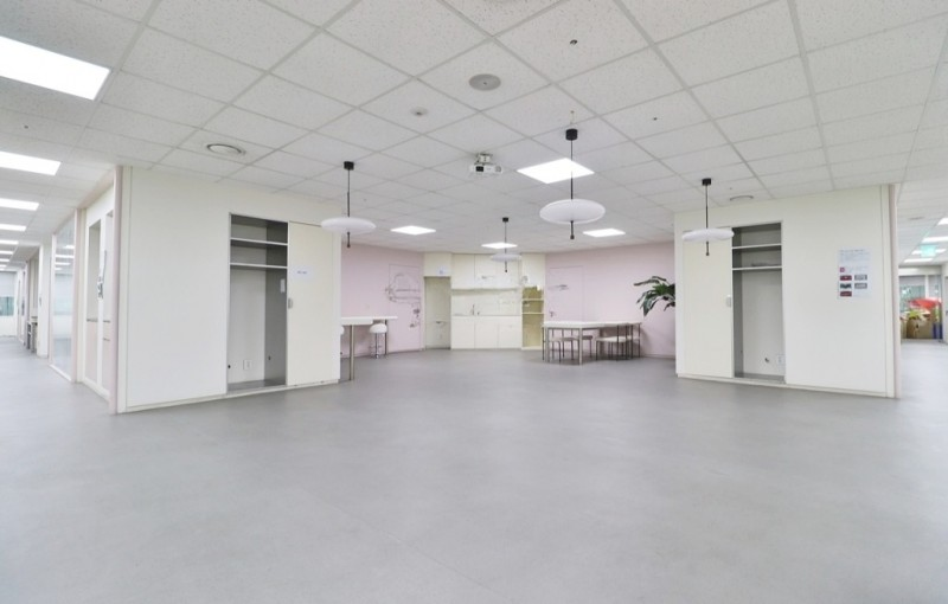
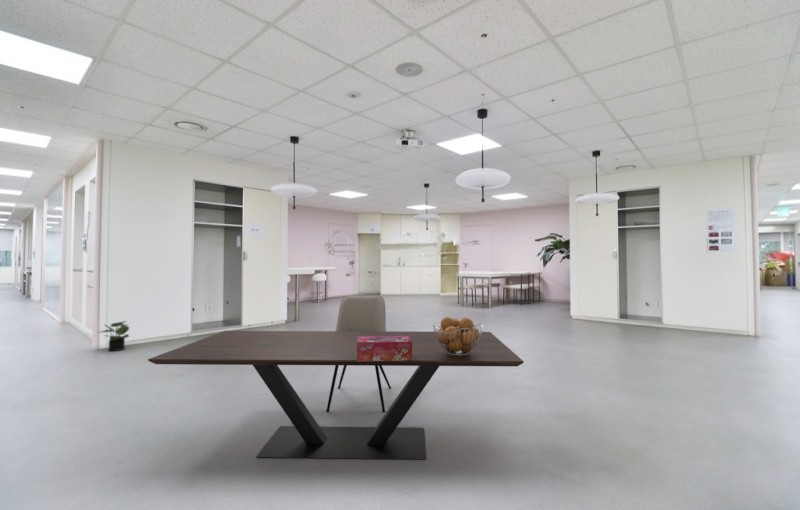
+ potted plant (115, 336)
+ fruit basket (457, 334)
+ tissue box (384, 347)
+ dining table (346, 364)
+ dining chair (360, 330)
